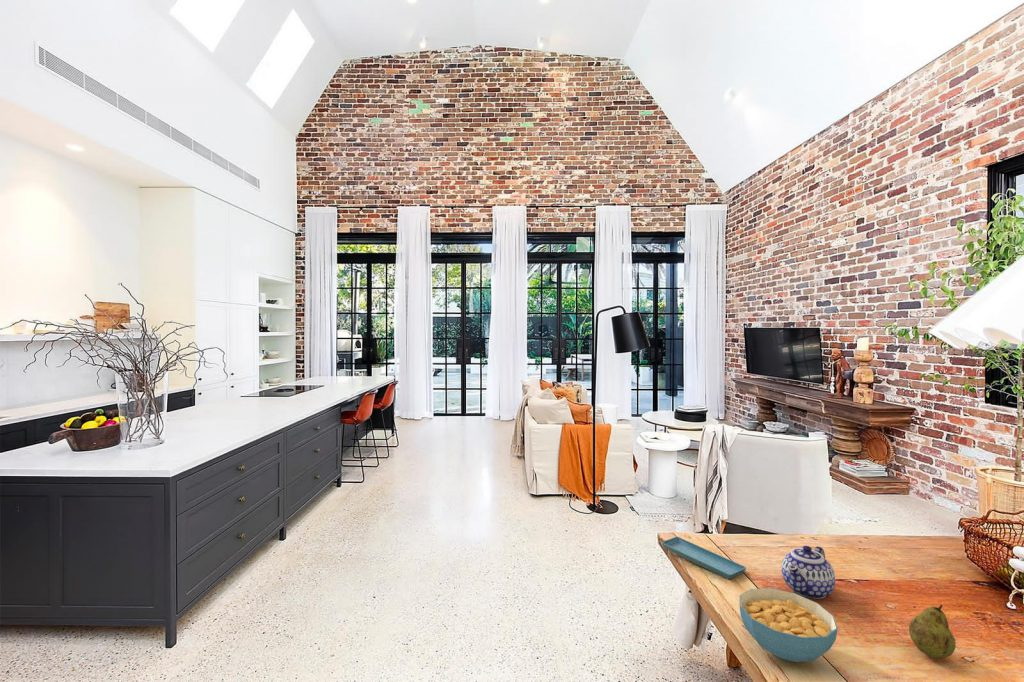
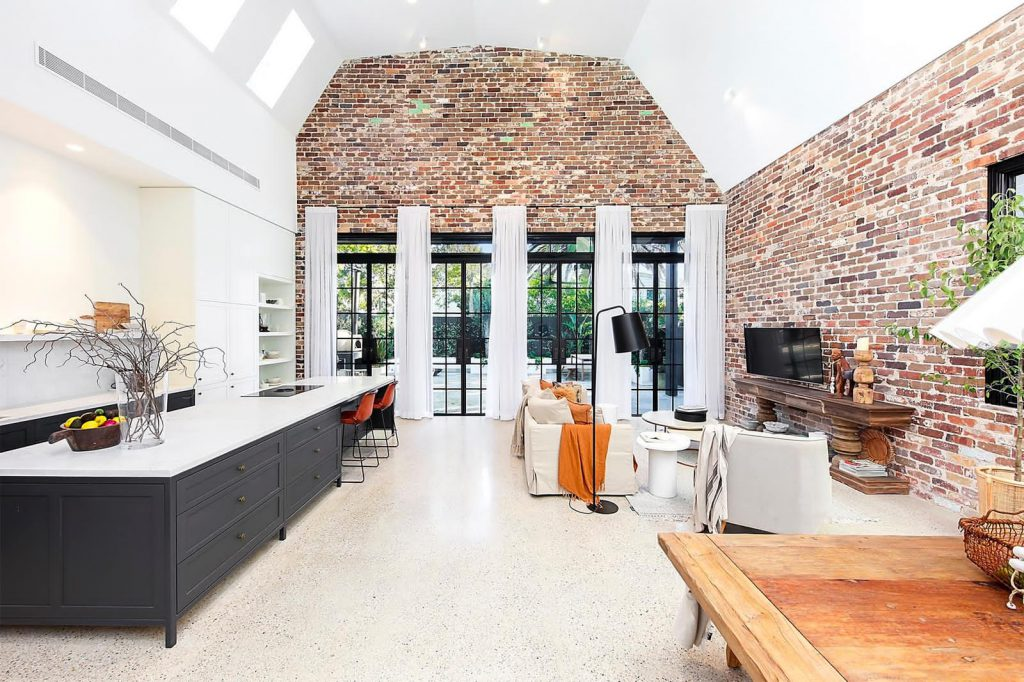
- cereal bowl (785, 631)
- fruit (930, 627)
- saucer (701, 557)
- teapot (807, 568)
